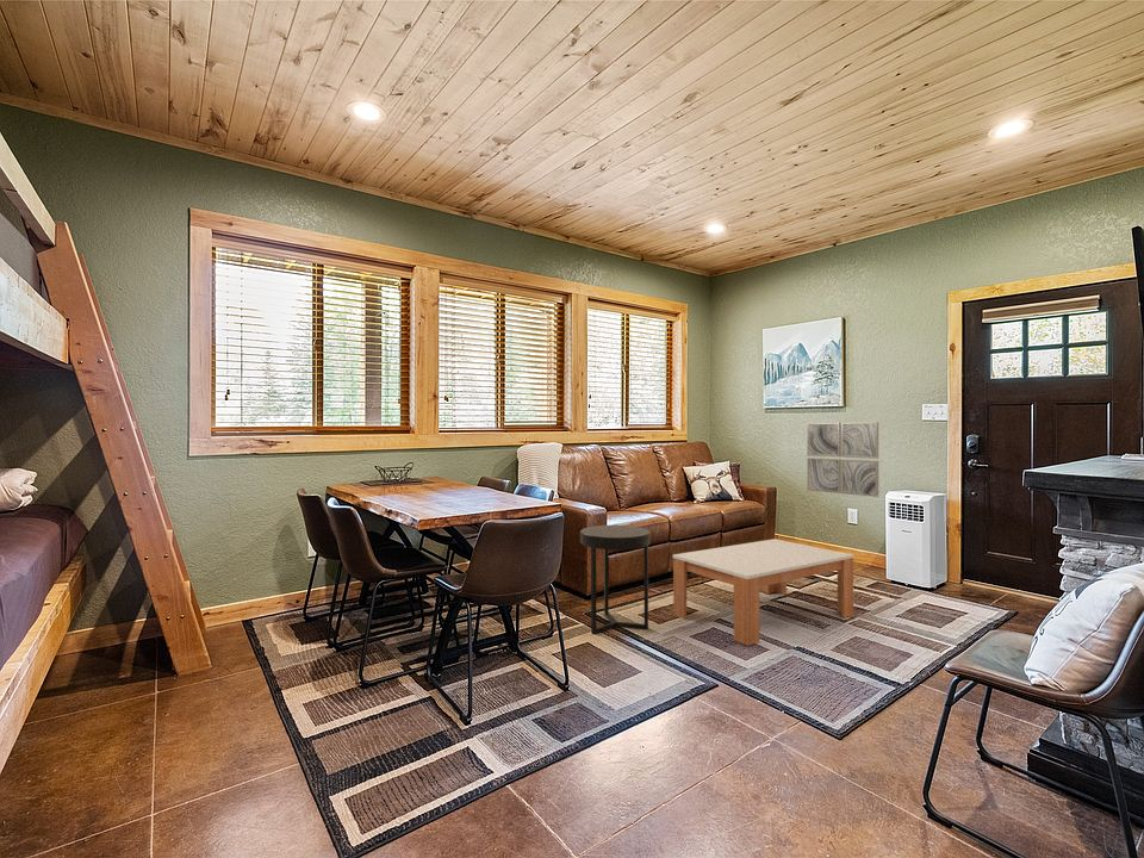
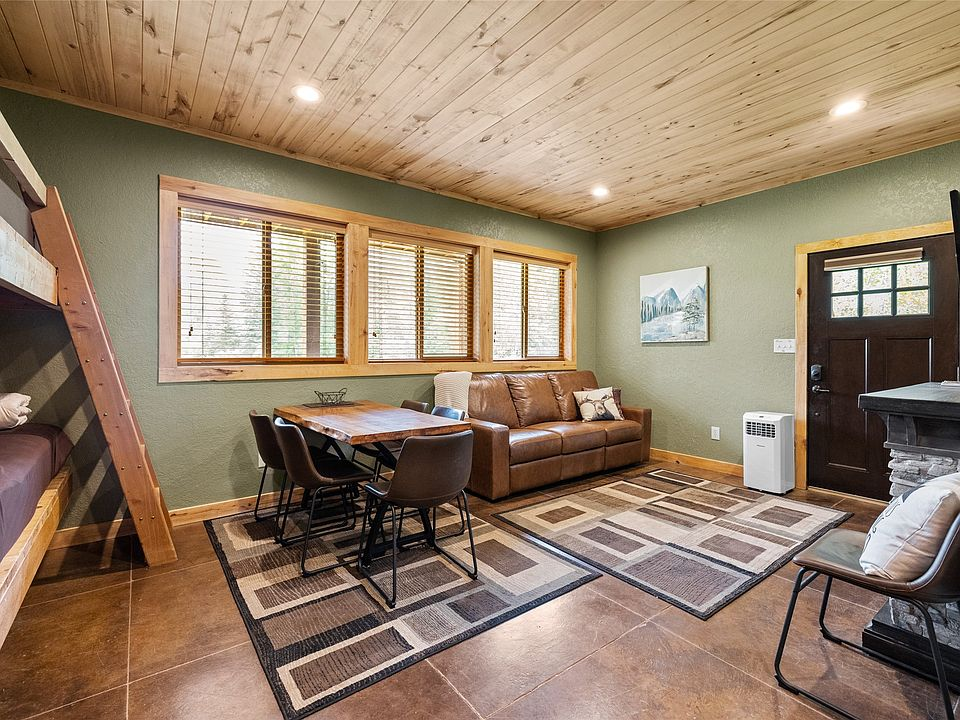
- coffee table (763, 584)
- wall art (841, 456)
- side table (607, 578)
